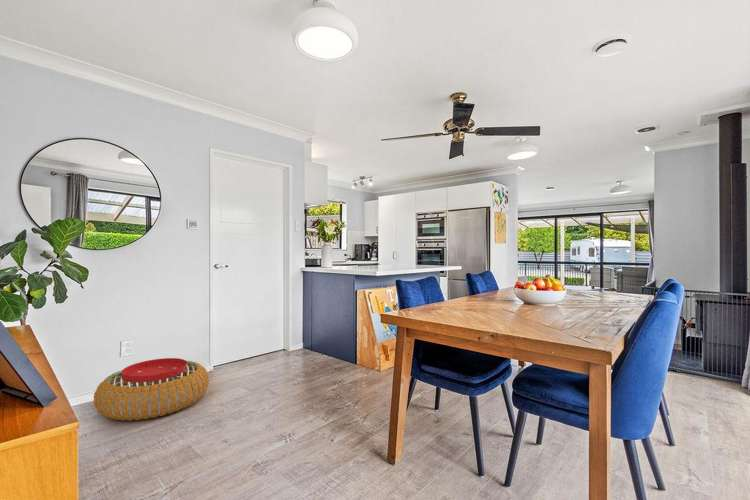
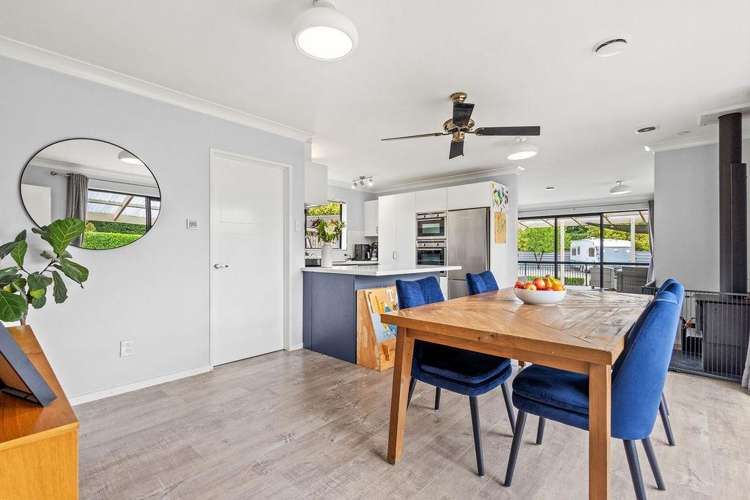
- pouf (155, 384)
